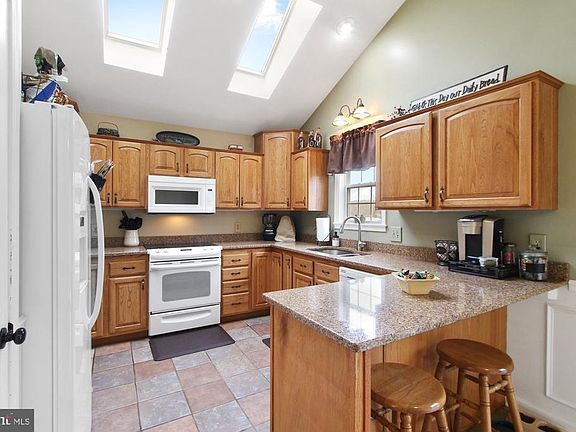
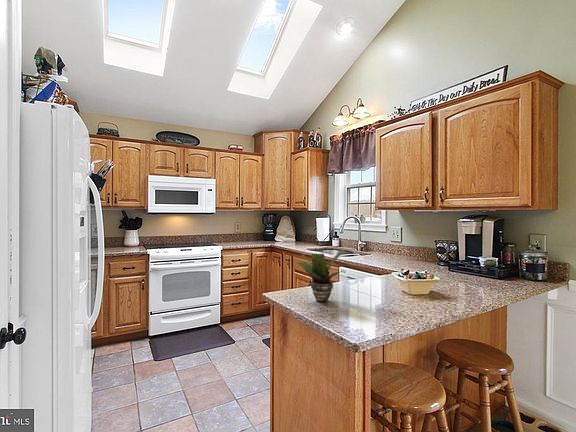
+ potted plant (321, 275)
